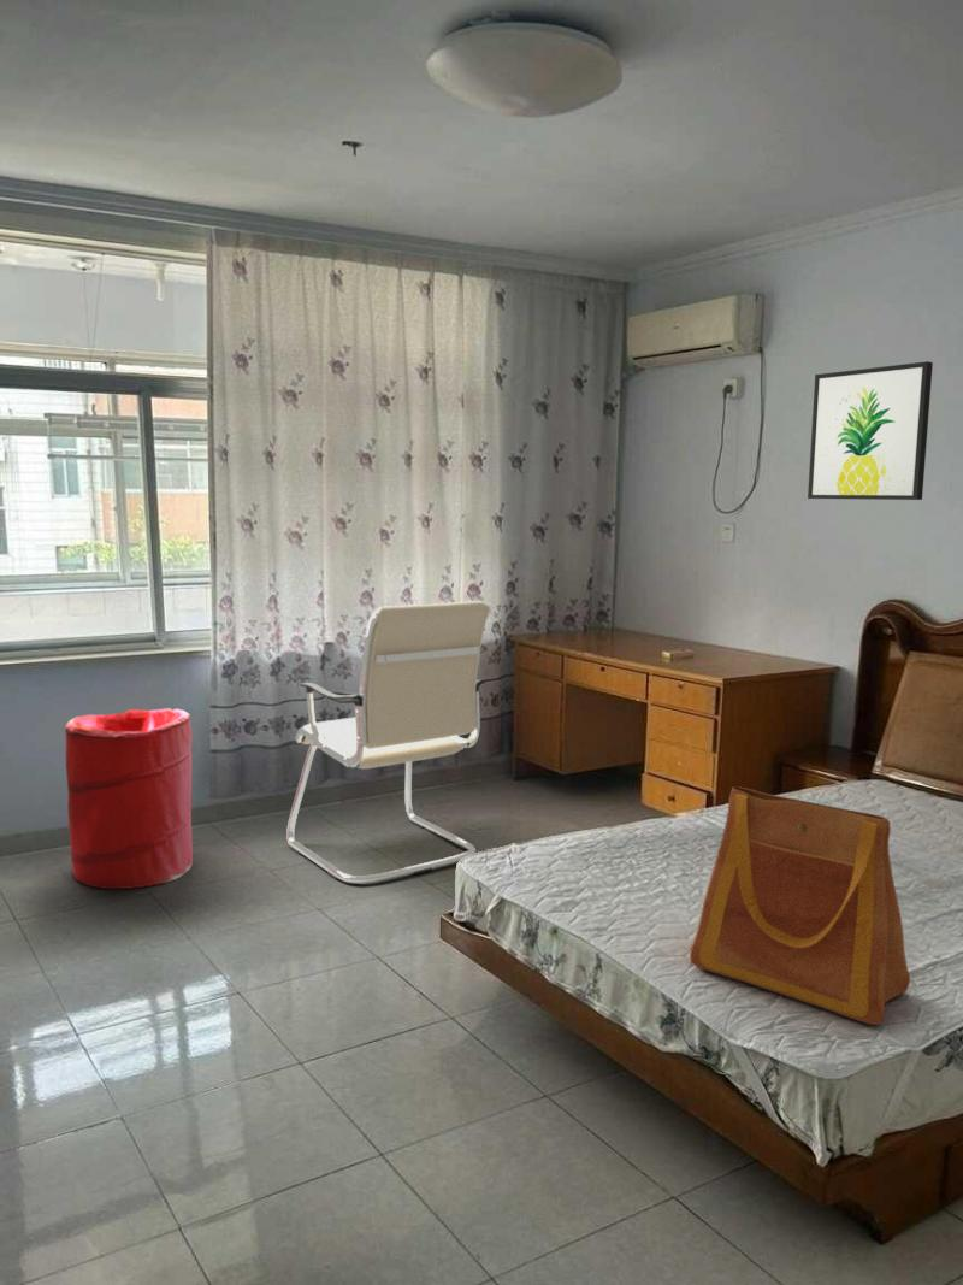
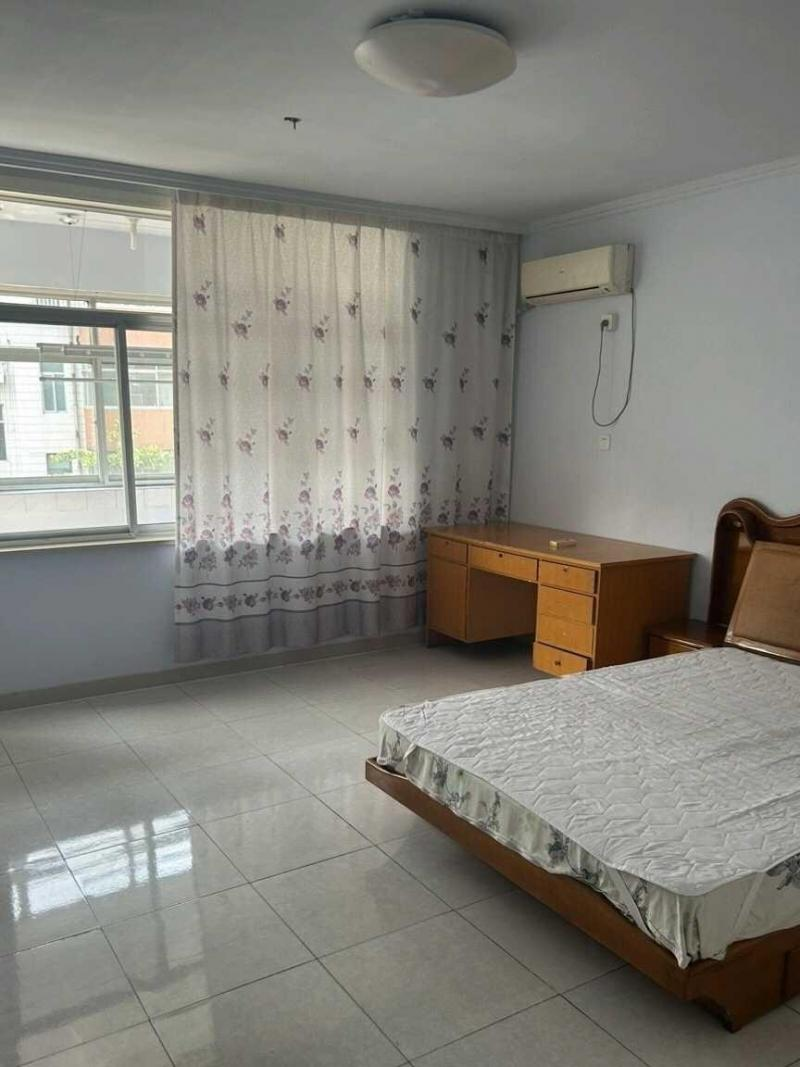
- office chair (386, 726)
- tote bag (800, 891)
- laundry hamper (131, 790)
- wall art (865, 434)
